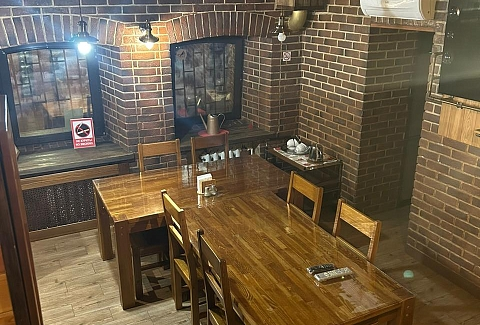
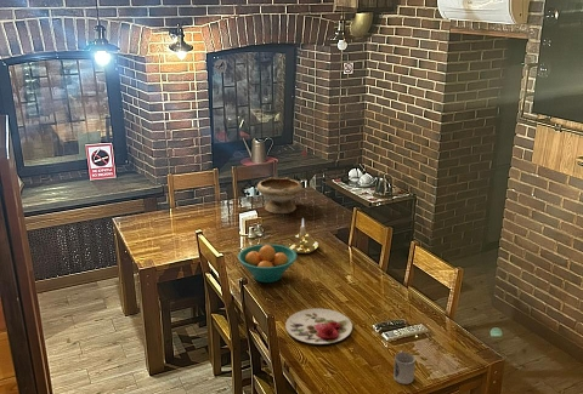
+ candle holder (300, 234)
+ cup (403, 365)
+ fruit bowl (267, 261)
+ plate (318, 324)
+ bowl (279, 194)
